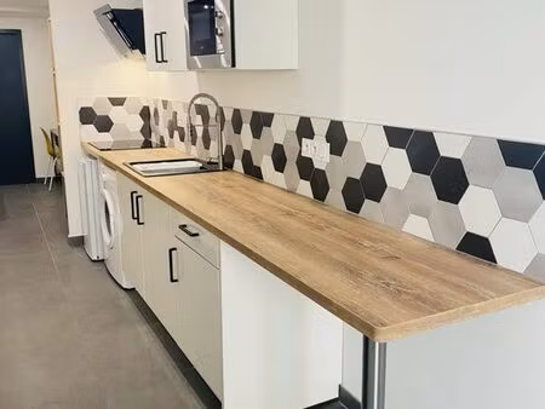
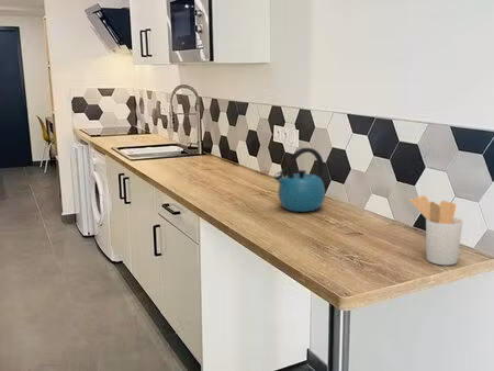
+ kettle (299, 179)
+ utensil holder (435, 227)
